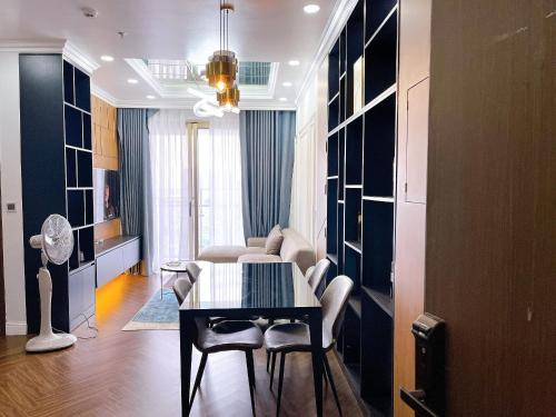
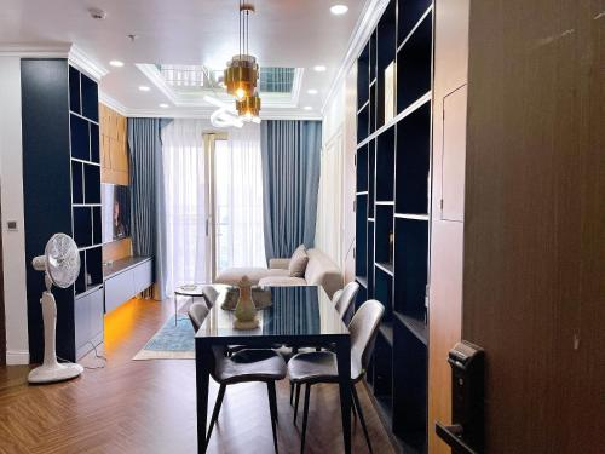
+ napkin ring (250, 297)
+ vase (246, 300)
